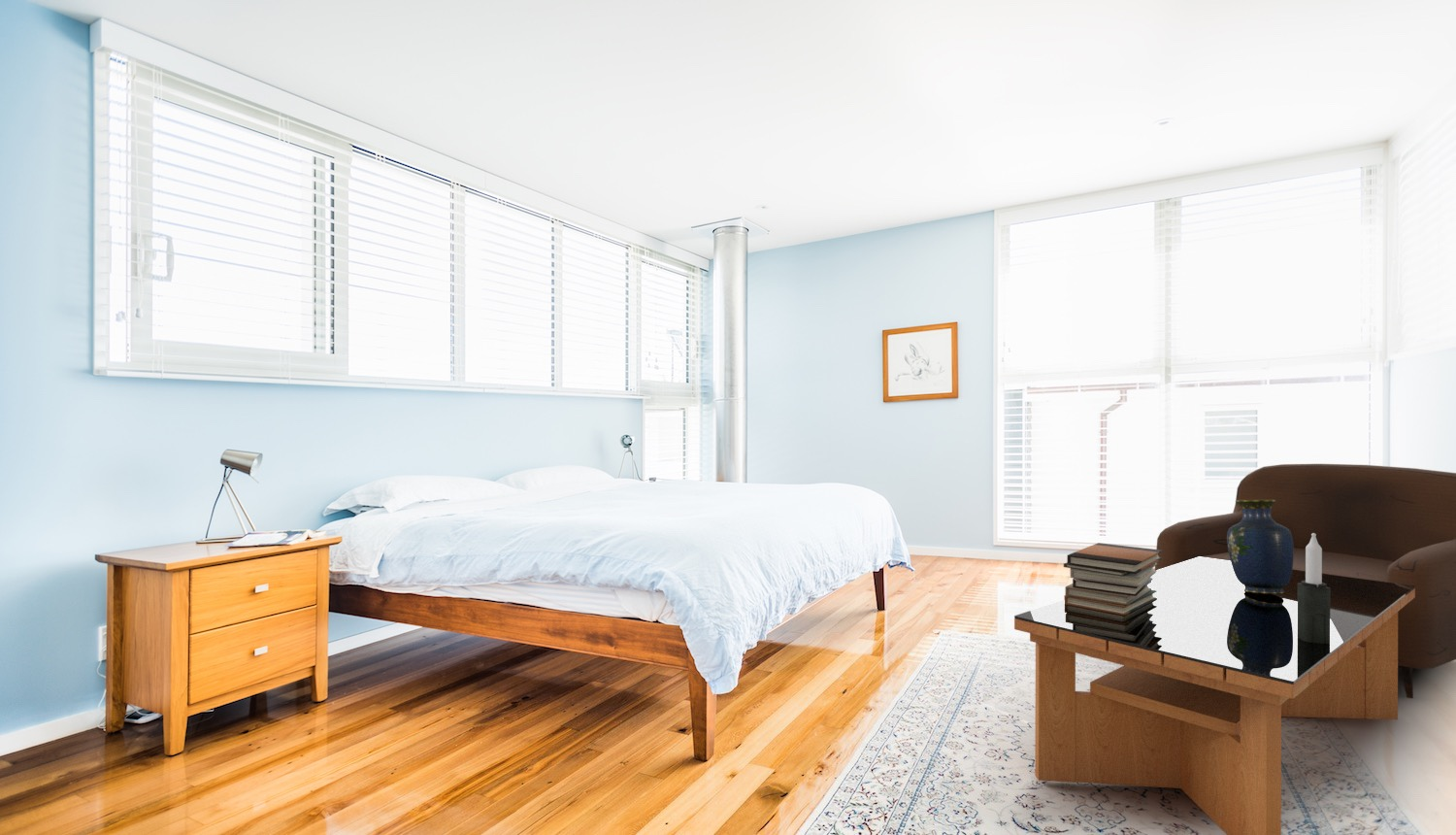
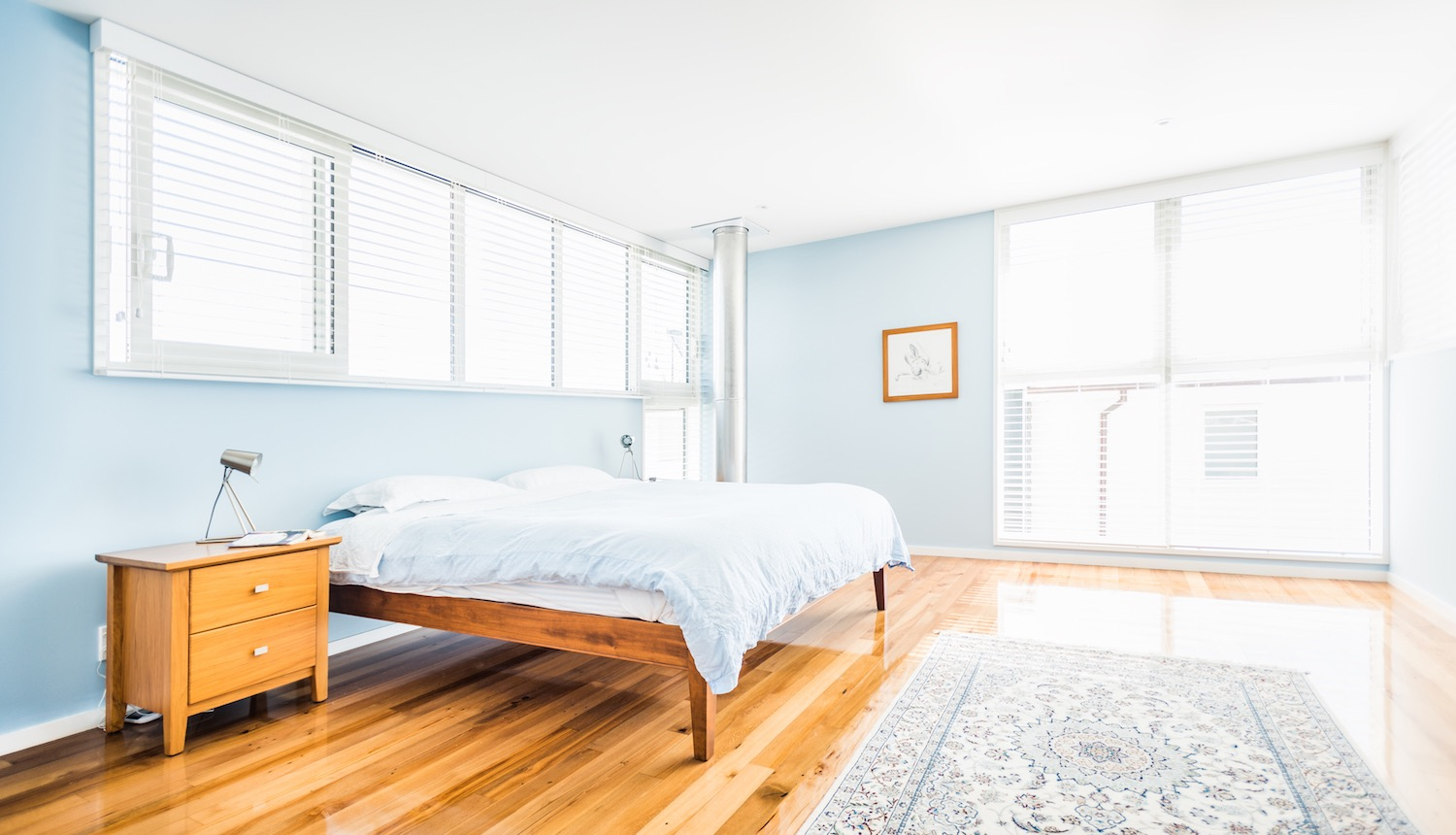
- vase (1259, 545)
- candle (1313, 585)
- book stack (1113, 576)
- coffee table (1231, 673)
- armchair (1322, 558)
